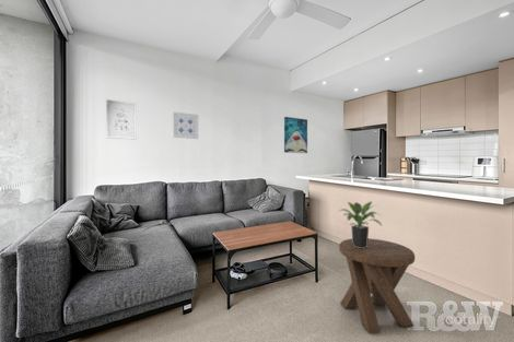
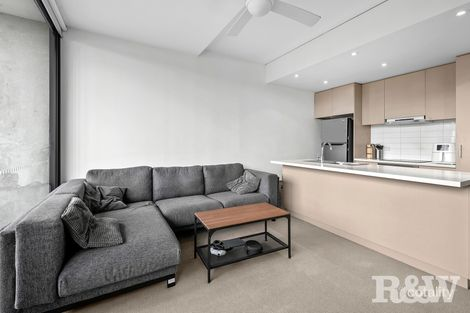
- potted plant (359, 223)
- wall art (185, 126)
- wall art (295, 135)
- wall art (121, 120)
- music stool (374, 281)
